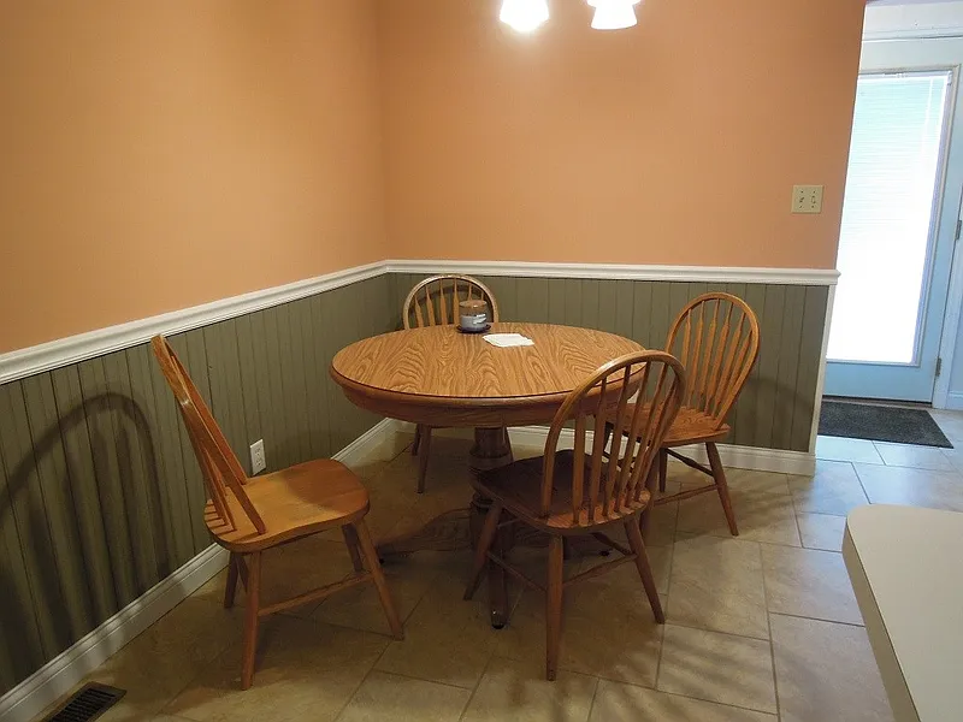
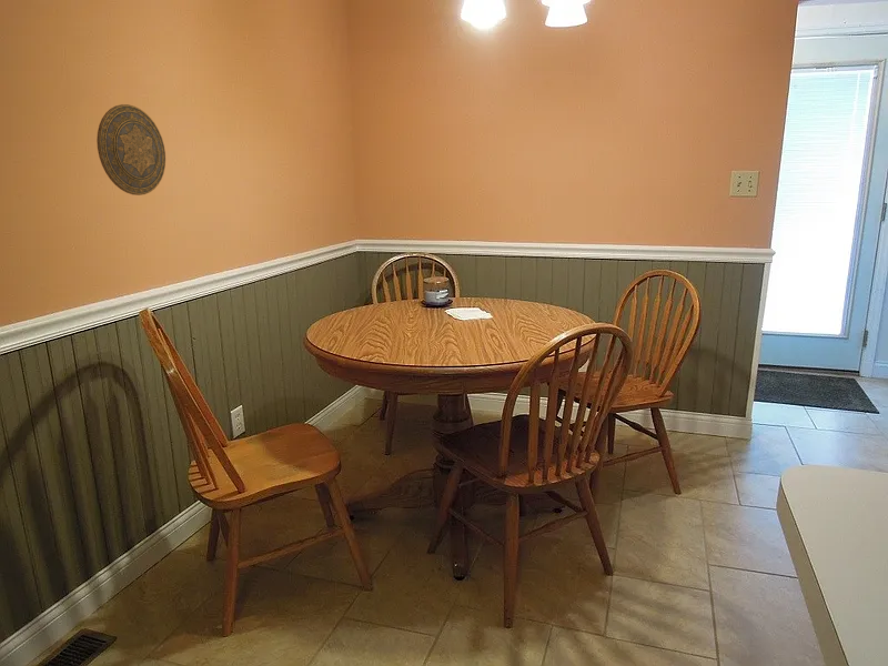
+ decorative plate (135, 150)
